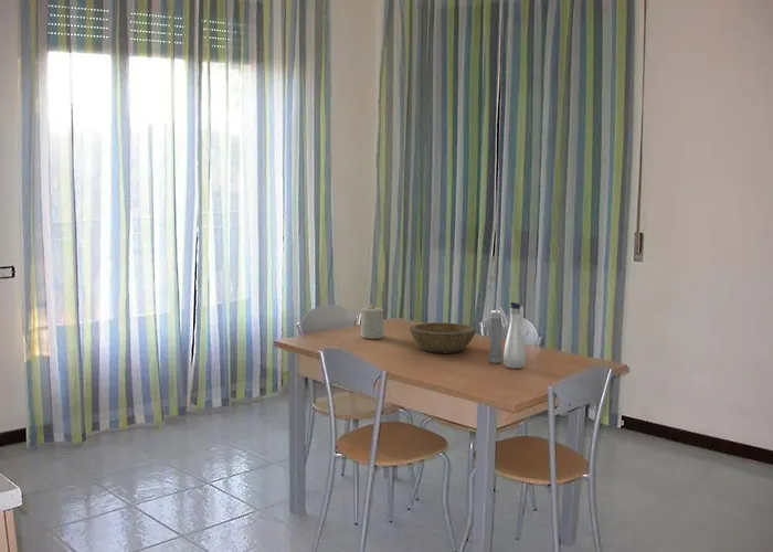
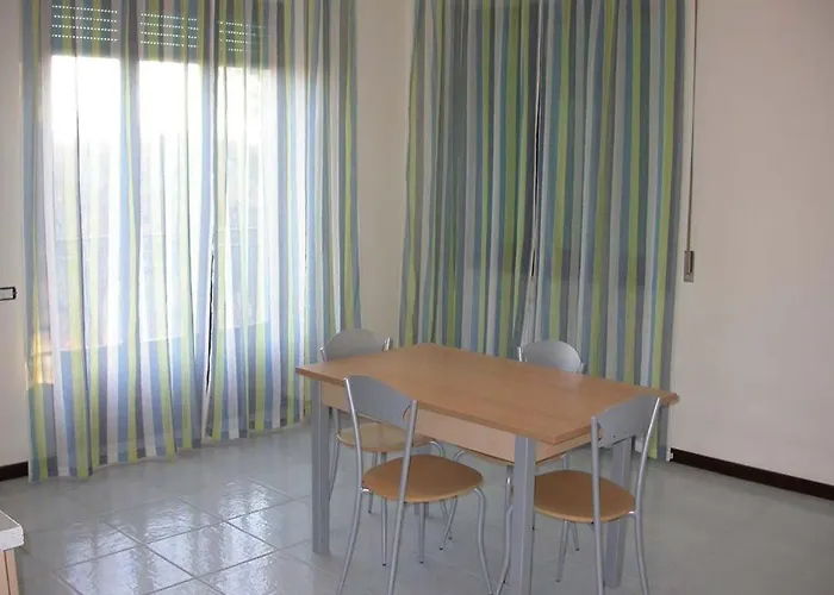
- candle (371, 319)
- water bottle (509, 333)
- bowl (442, 338)
